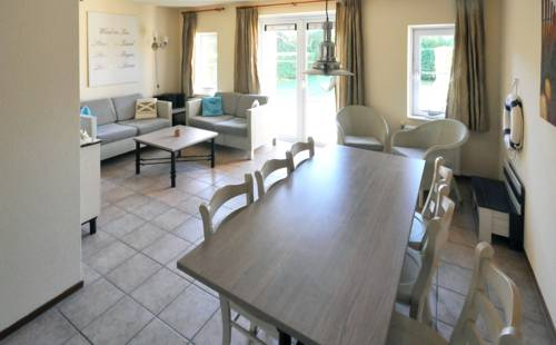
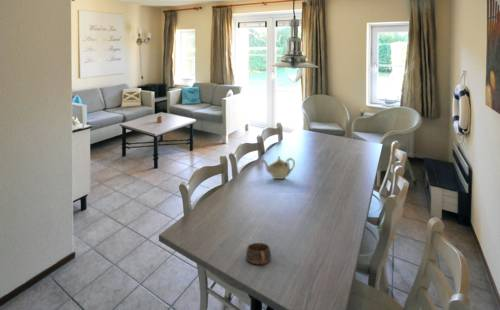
+ teapot (277, 167)
+ cup (258, 254)
